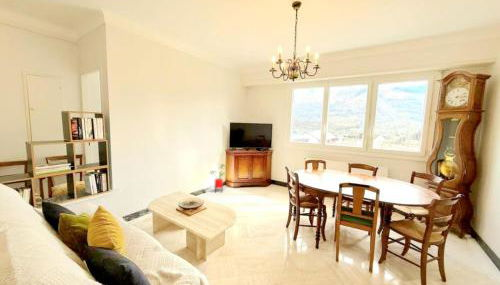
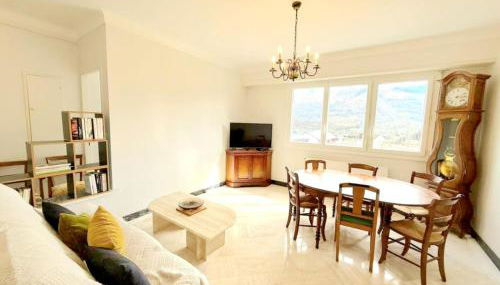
- house plant (219, 177)
